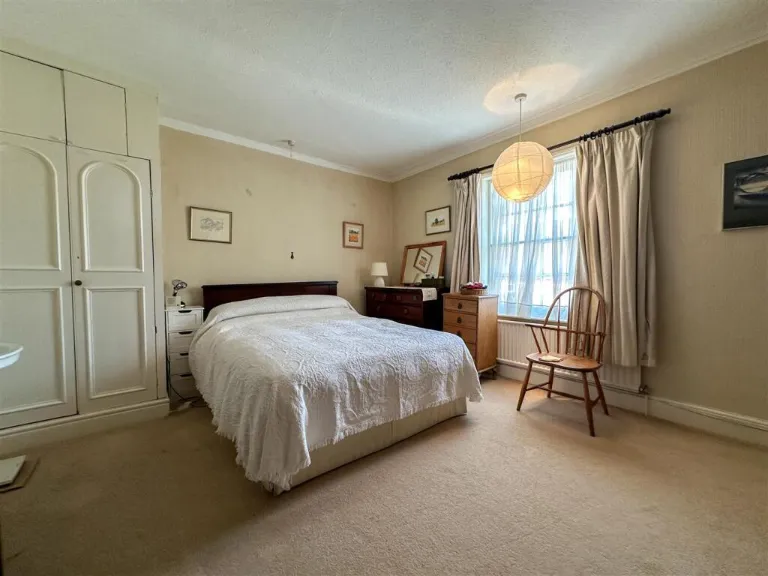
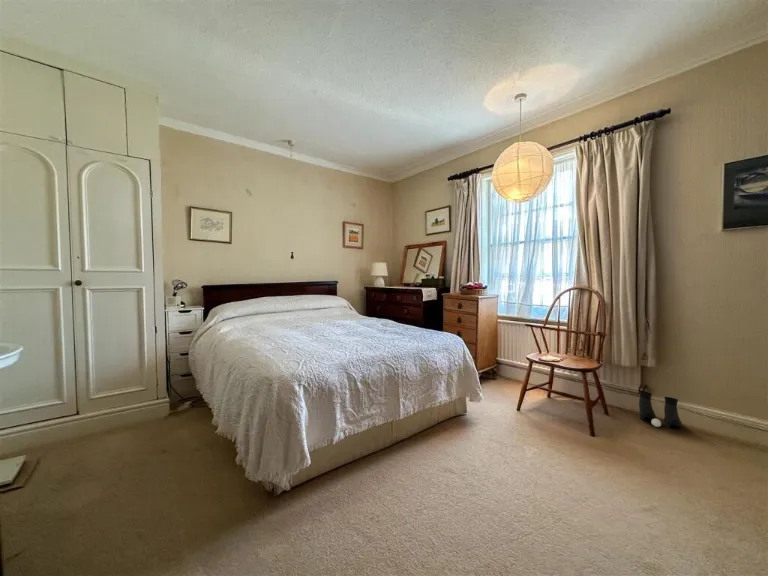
+ boots (664, 407)
